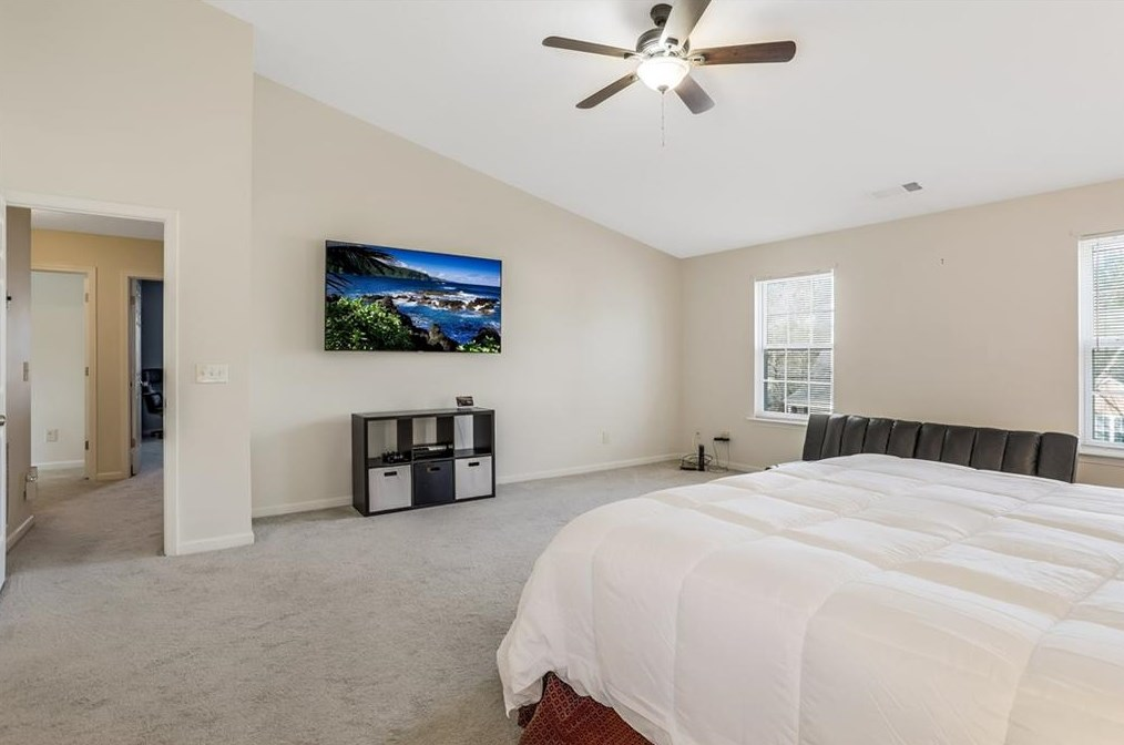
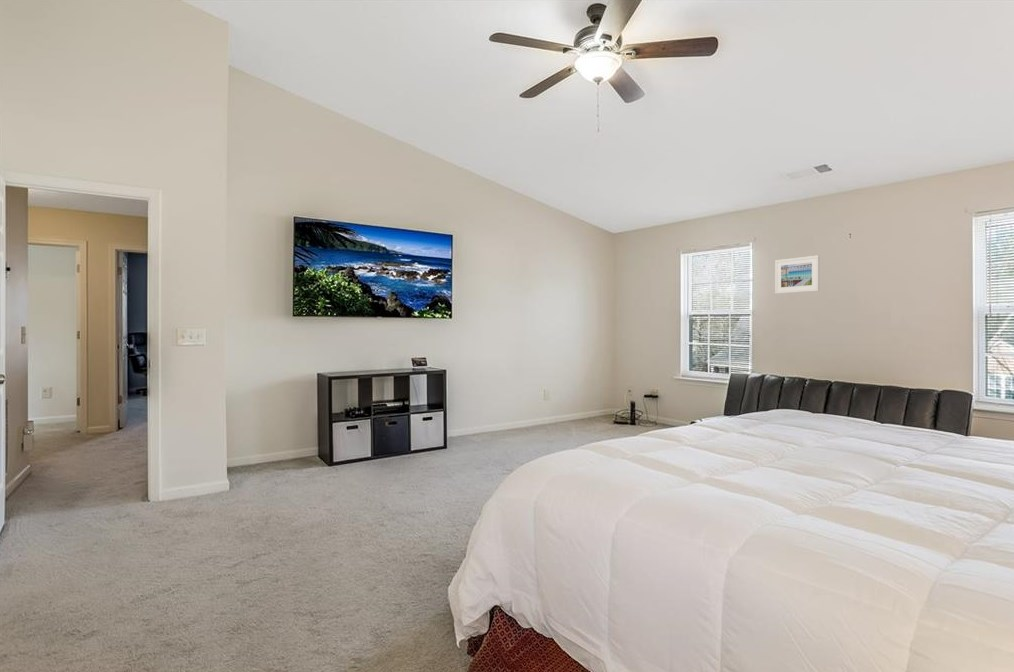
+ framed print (796, 275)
